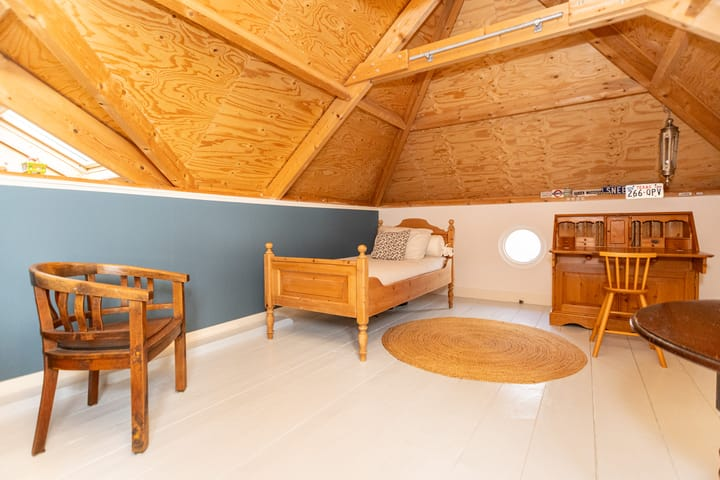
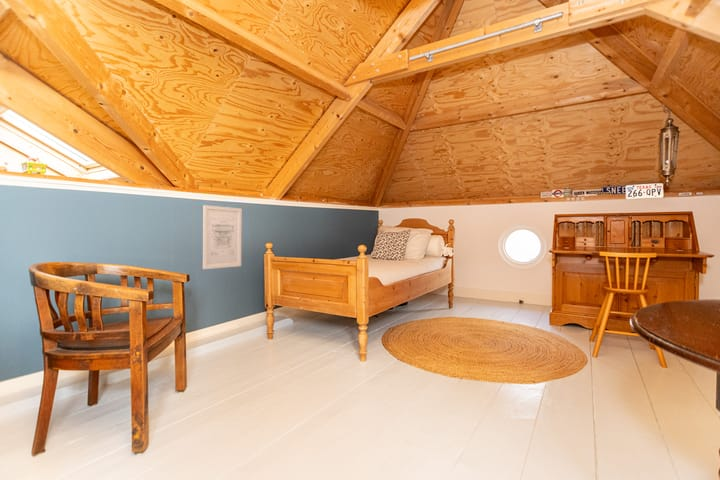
+ wall art (223, 237)
